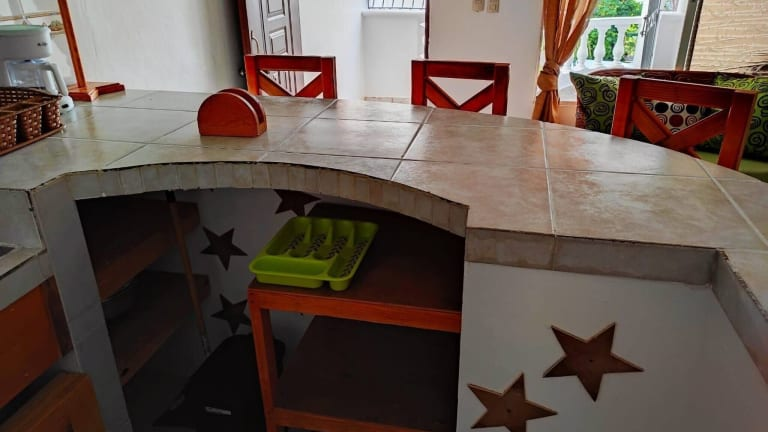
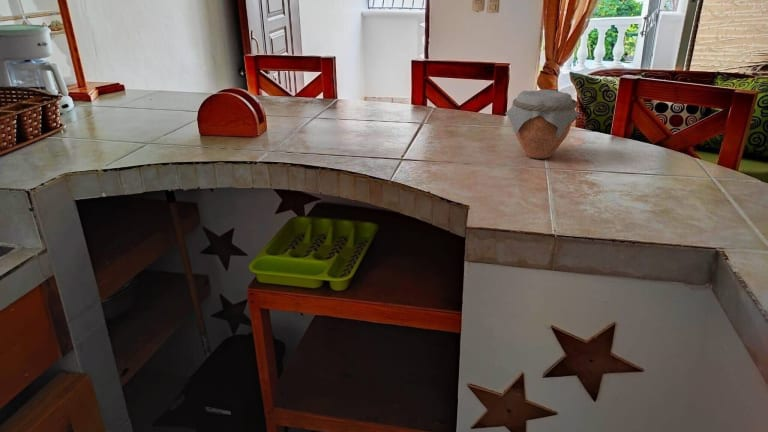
+ jar (541, 124)
